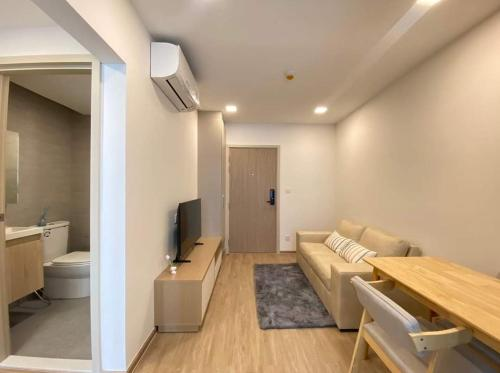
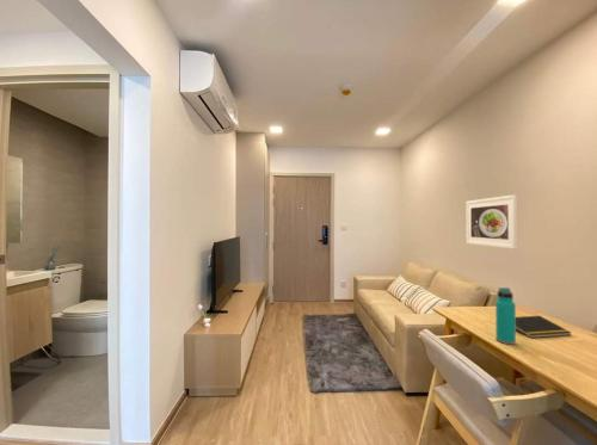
+ notepad (535, 326)
+ water bottle (505, 314)
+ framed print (488, 222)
